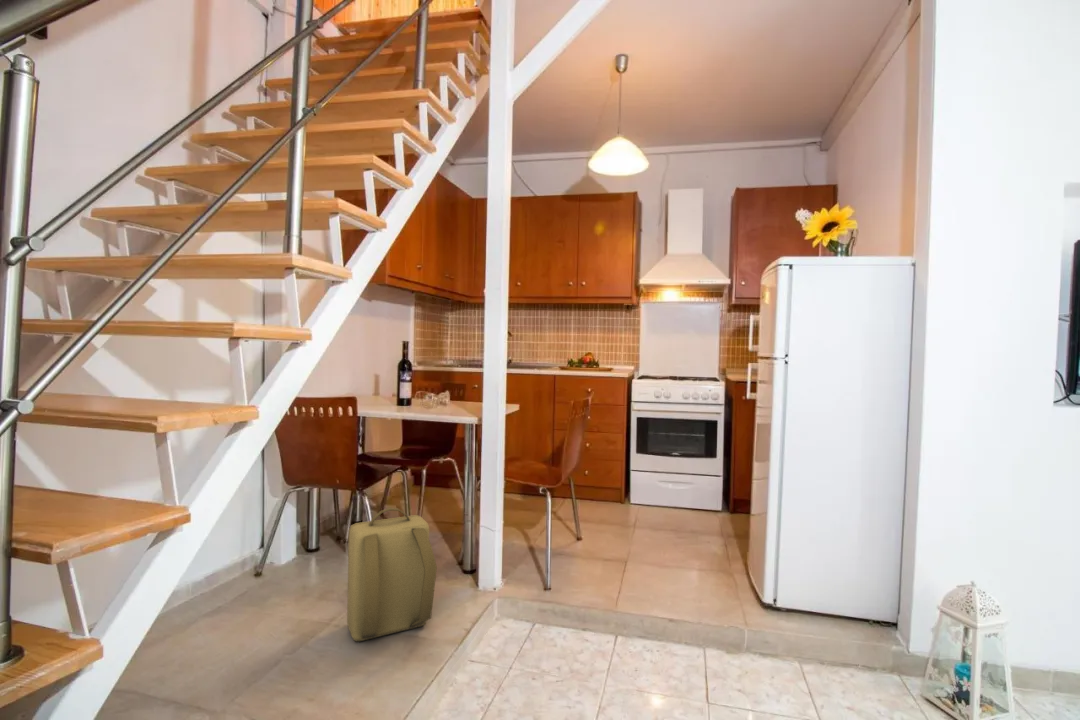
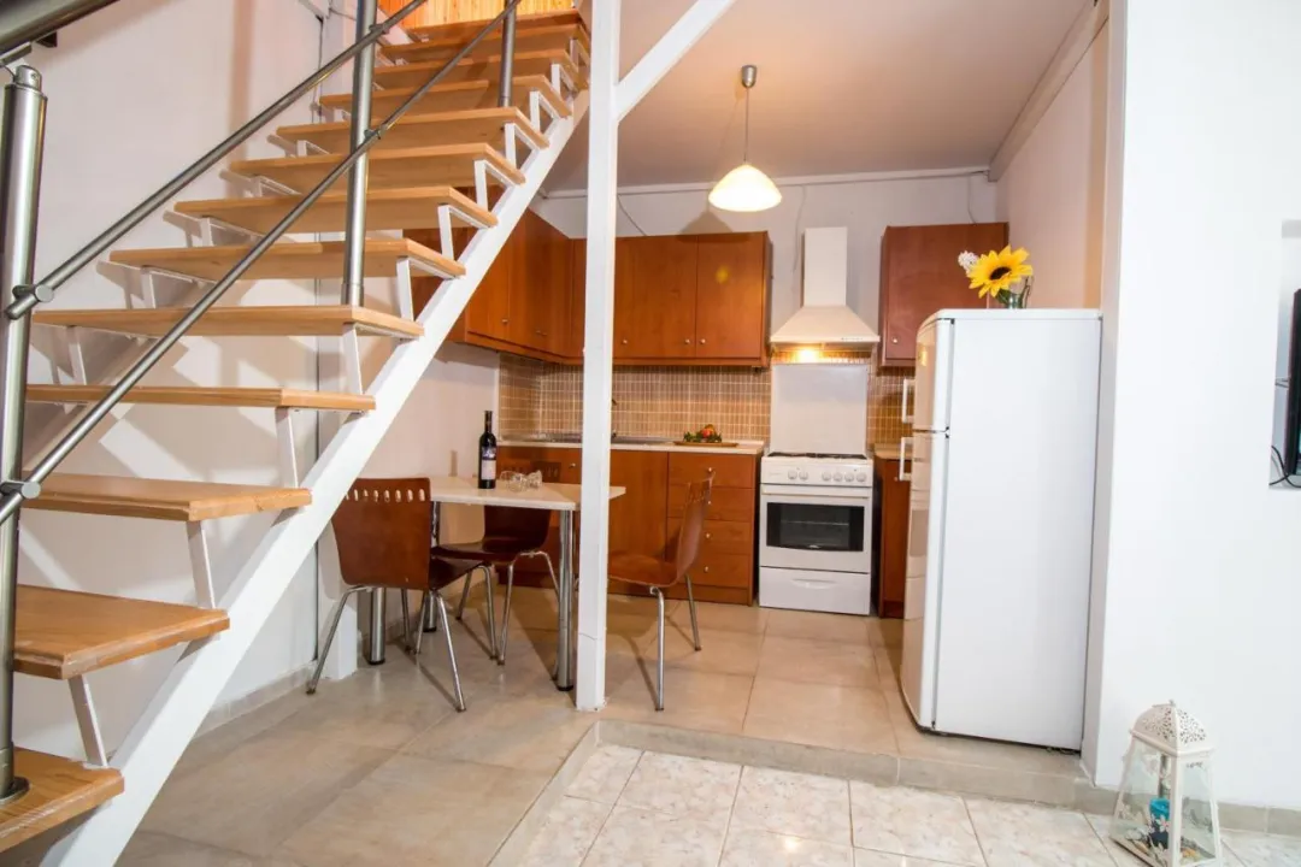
- backpack (393, 571)
